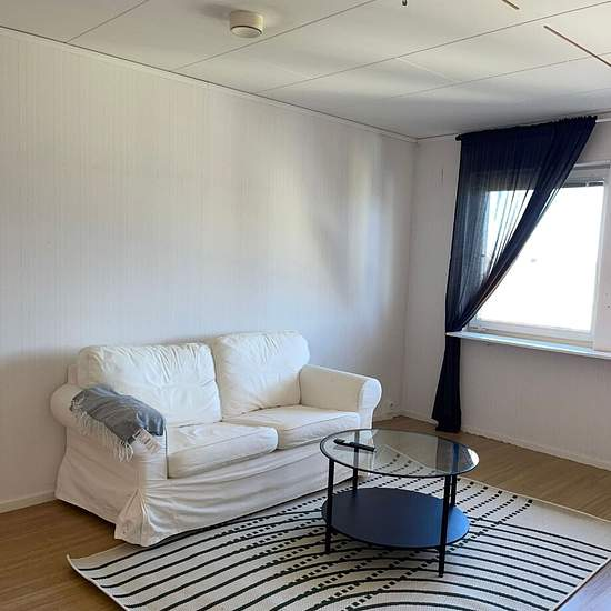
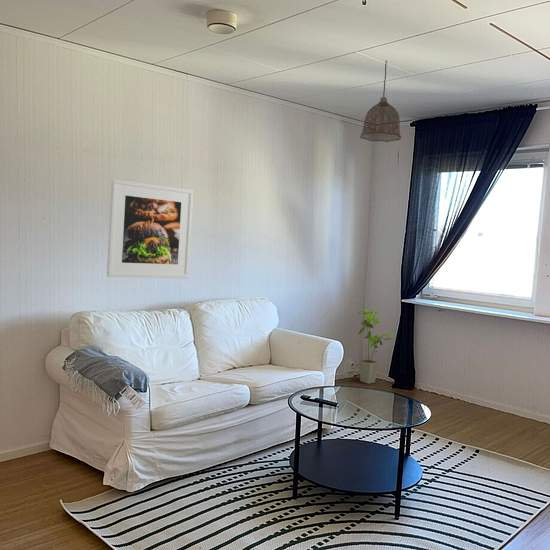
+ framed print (152, 231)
+ house plant (371, 347)
+ pendant lamp (383, 99)
